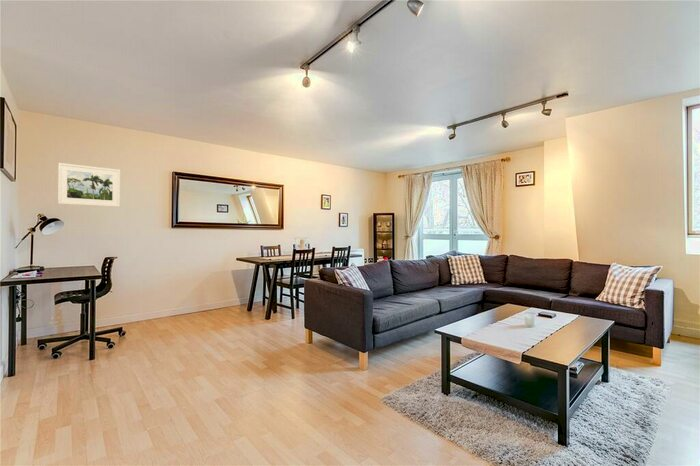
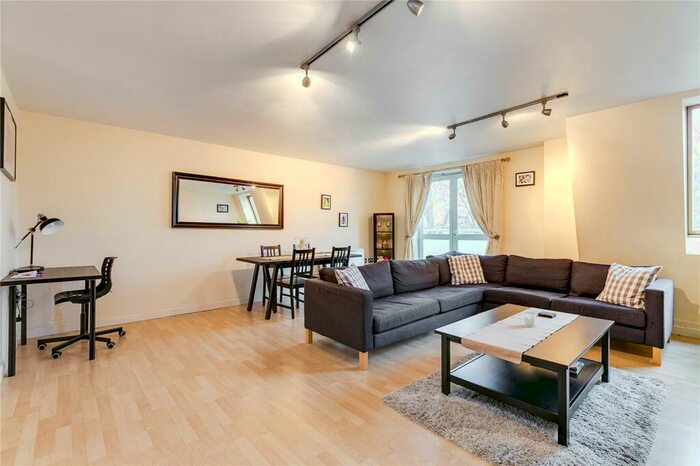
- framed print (90, 185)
